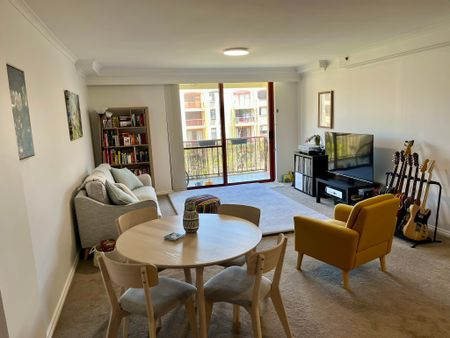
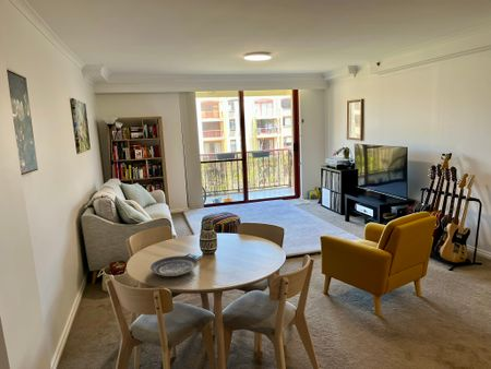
+ plate (175, 266)
